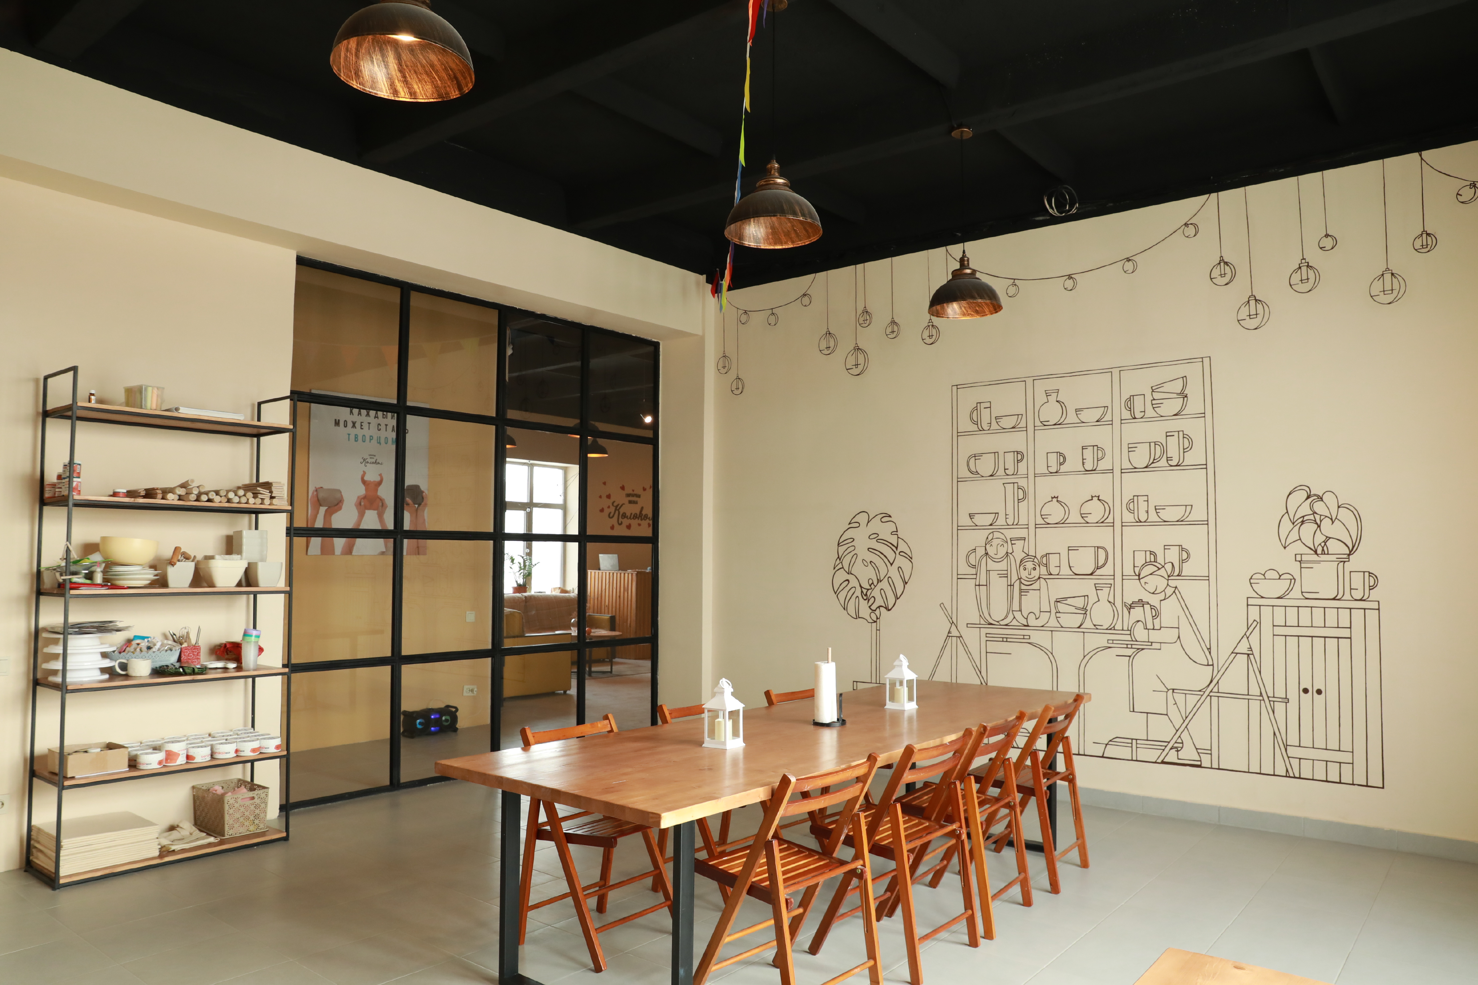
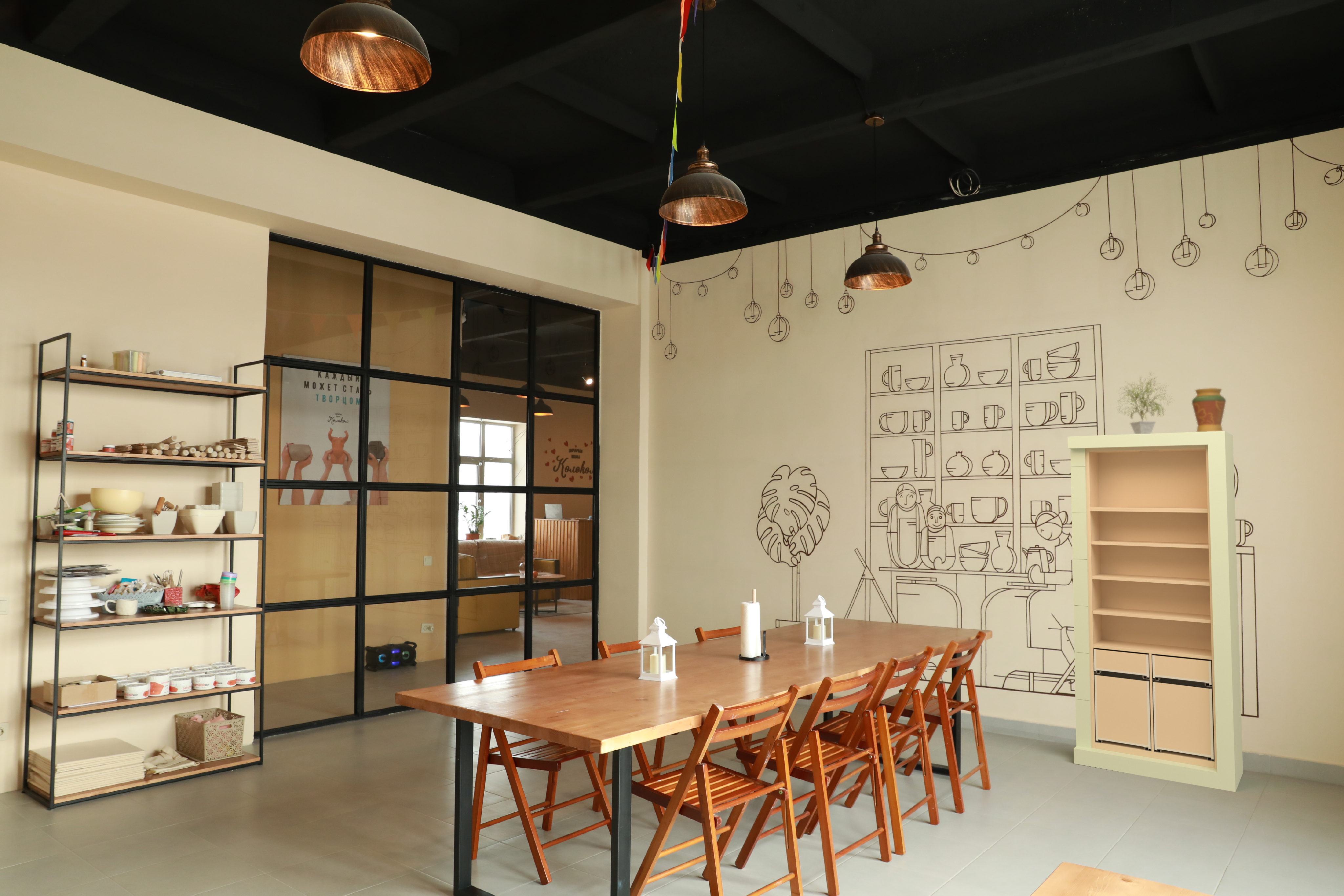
+ decorative vase (1209, 412)
+ storage cabinet (1153, 600)
+ potted plant (1143, 404)
